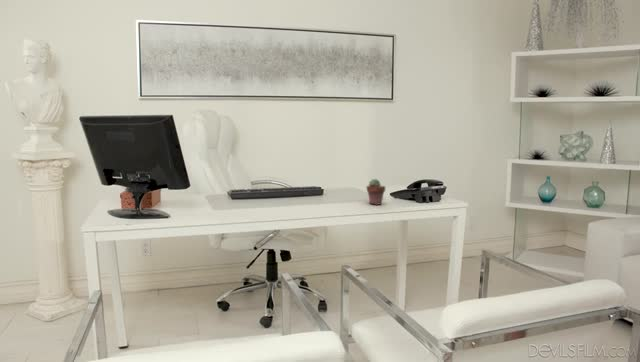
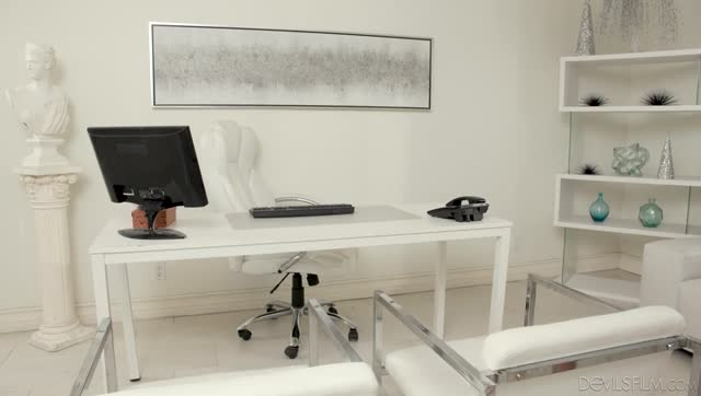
- potted succulent (375, 191)
